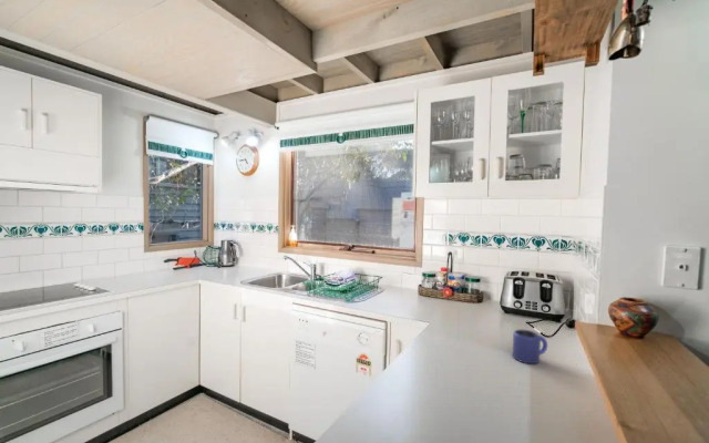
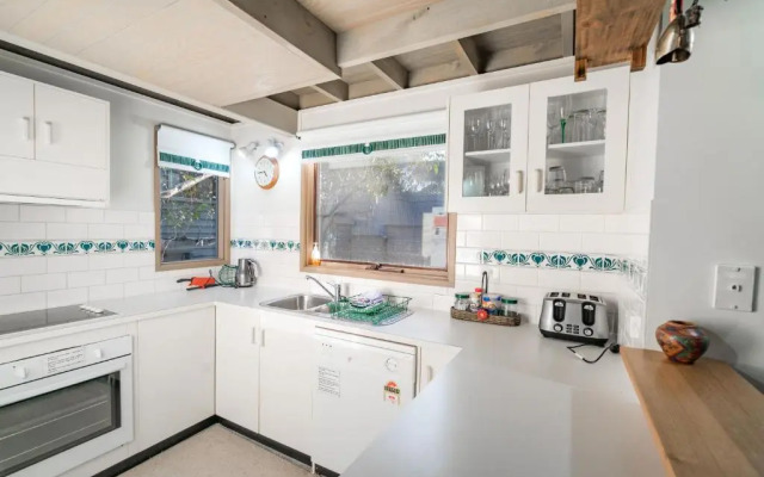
- mug (530, 346)
